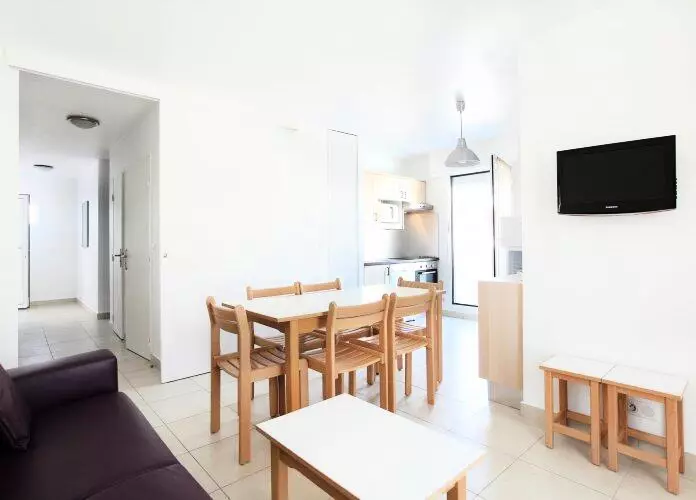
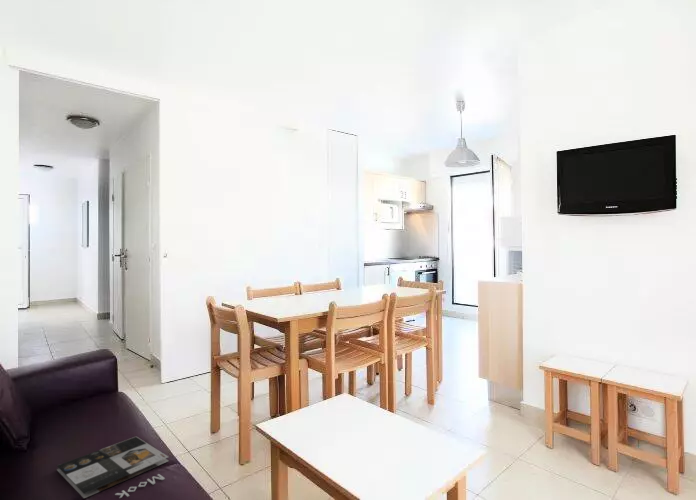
+ magazine (119, 467)
